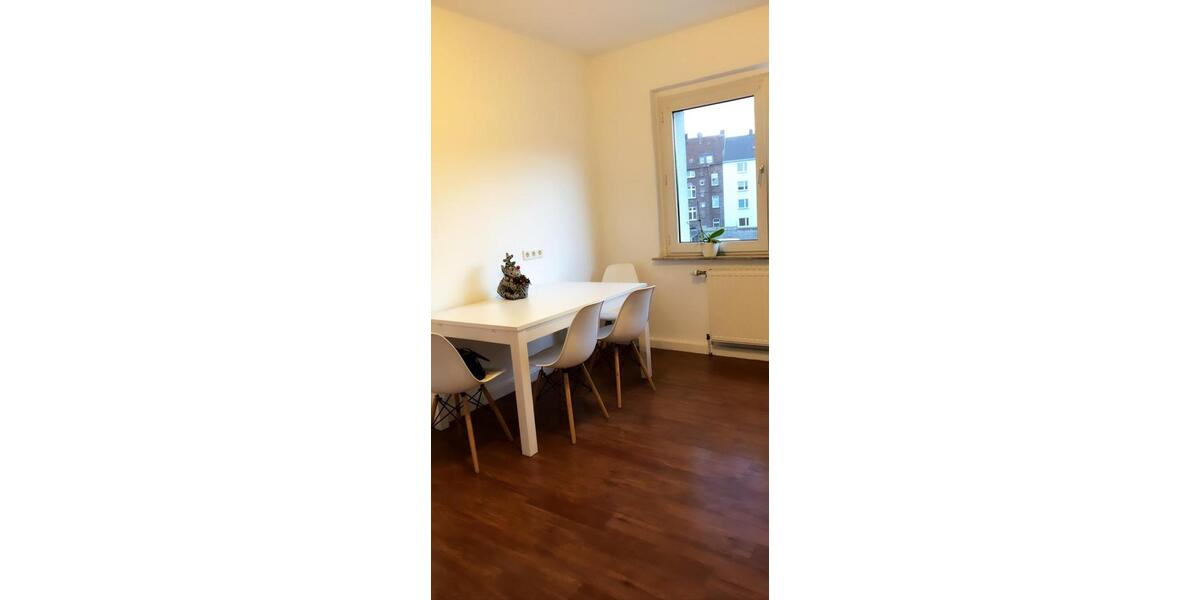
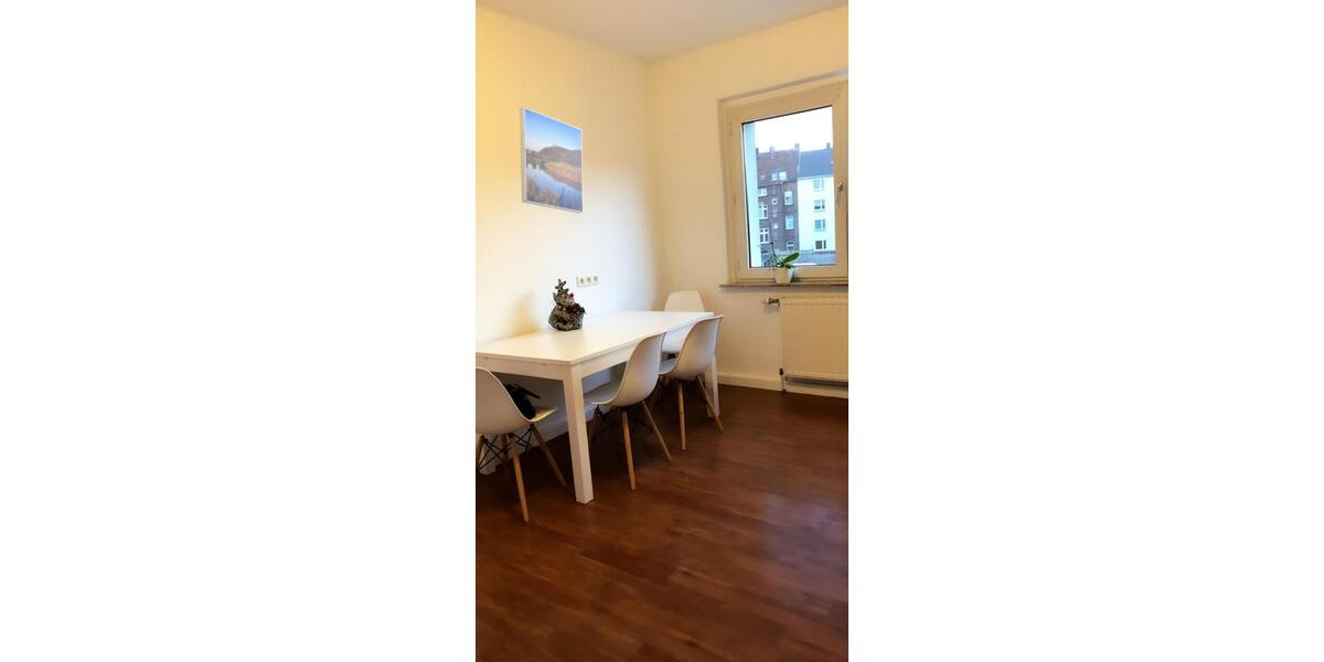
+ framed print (553, 163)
